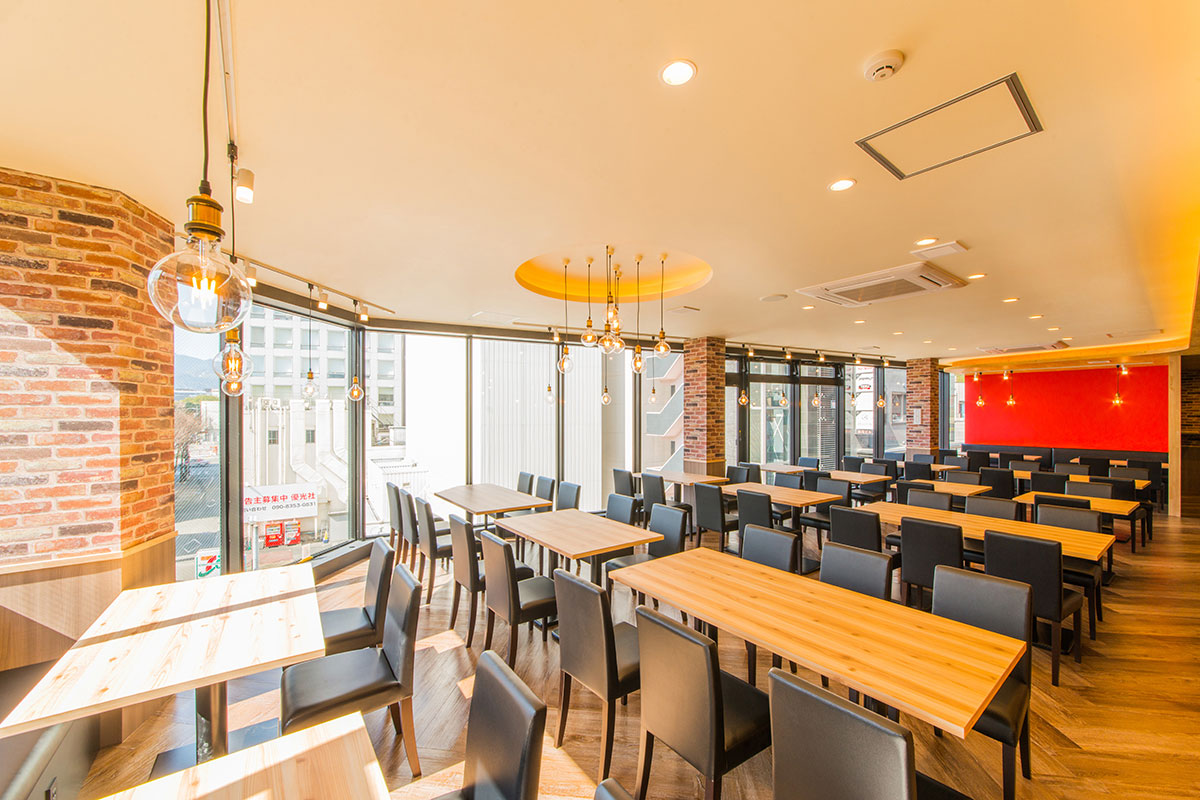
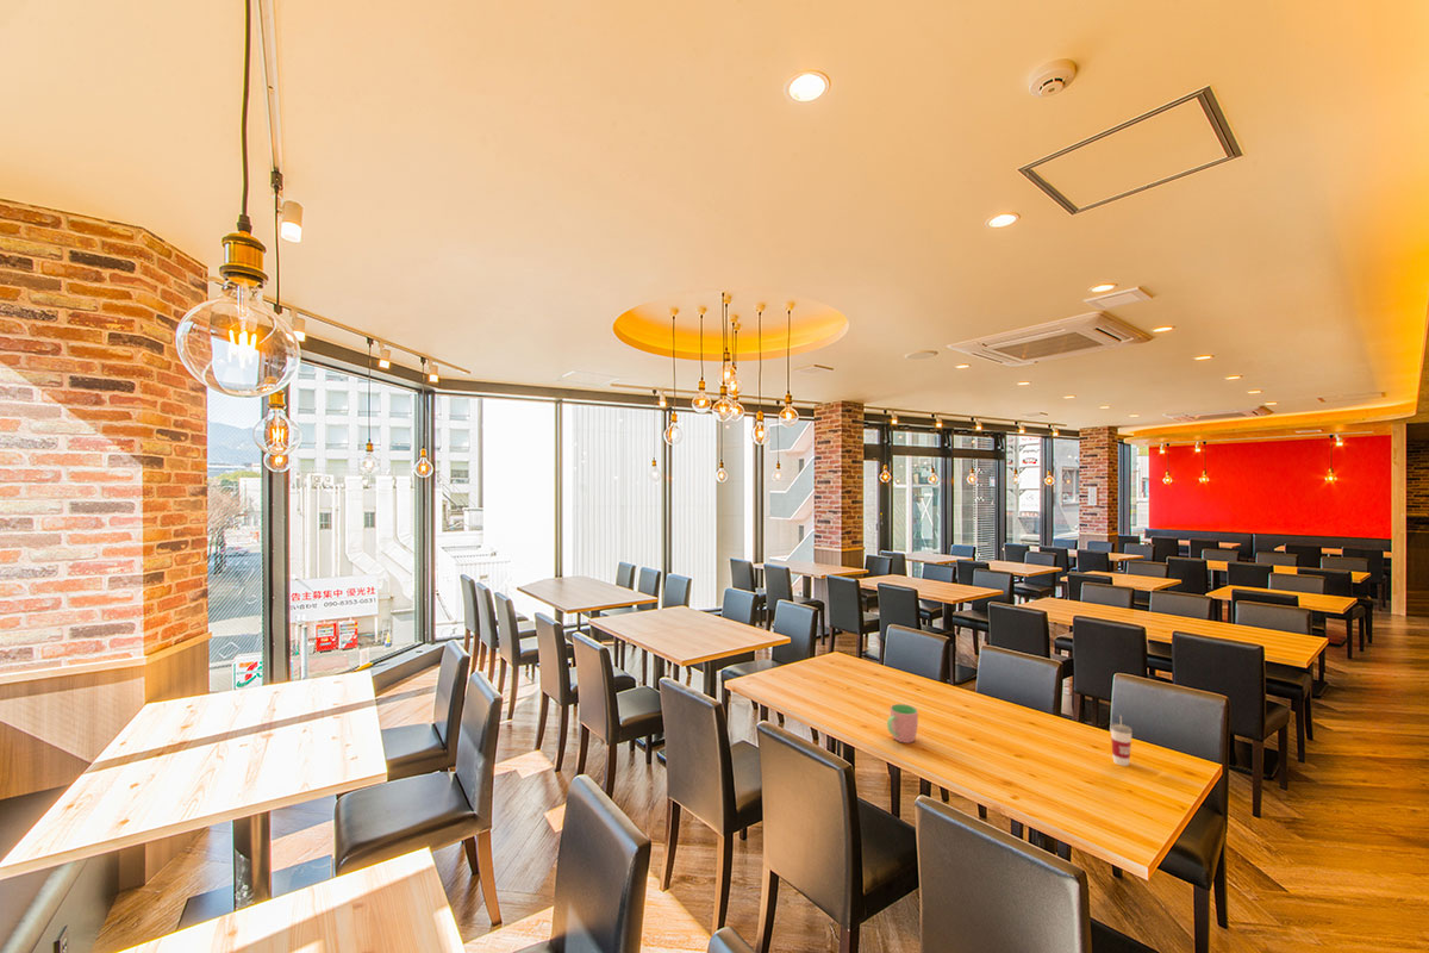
+ cup (900, 724)
+ cup (1121, 739)
